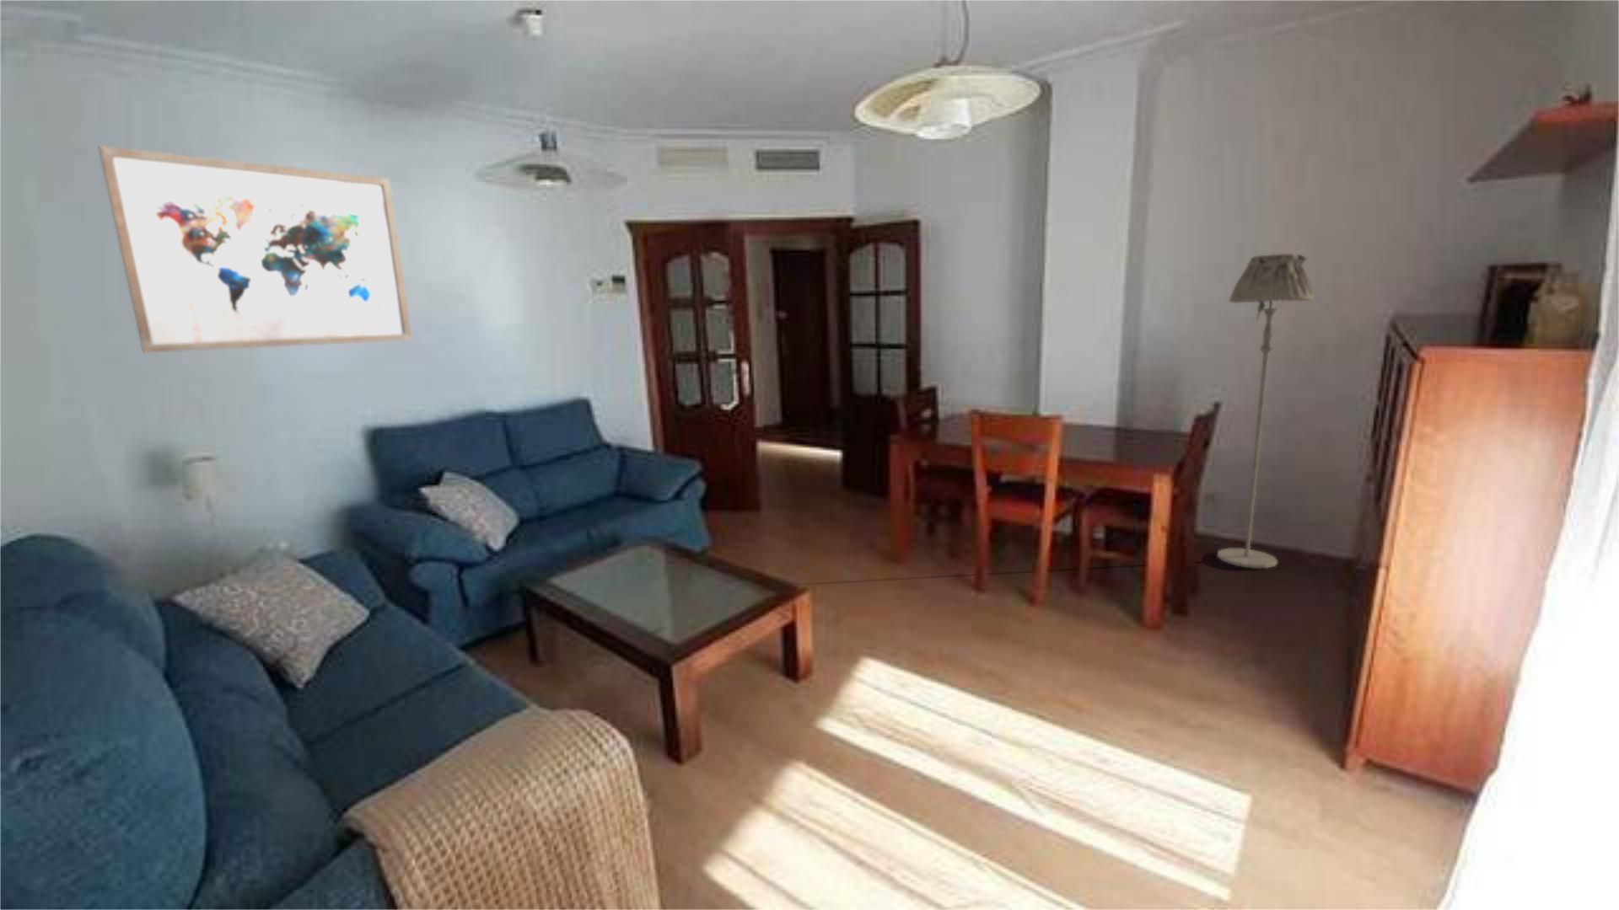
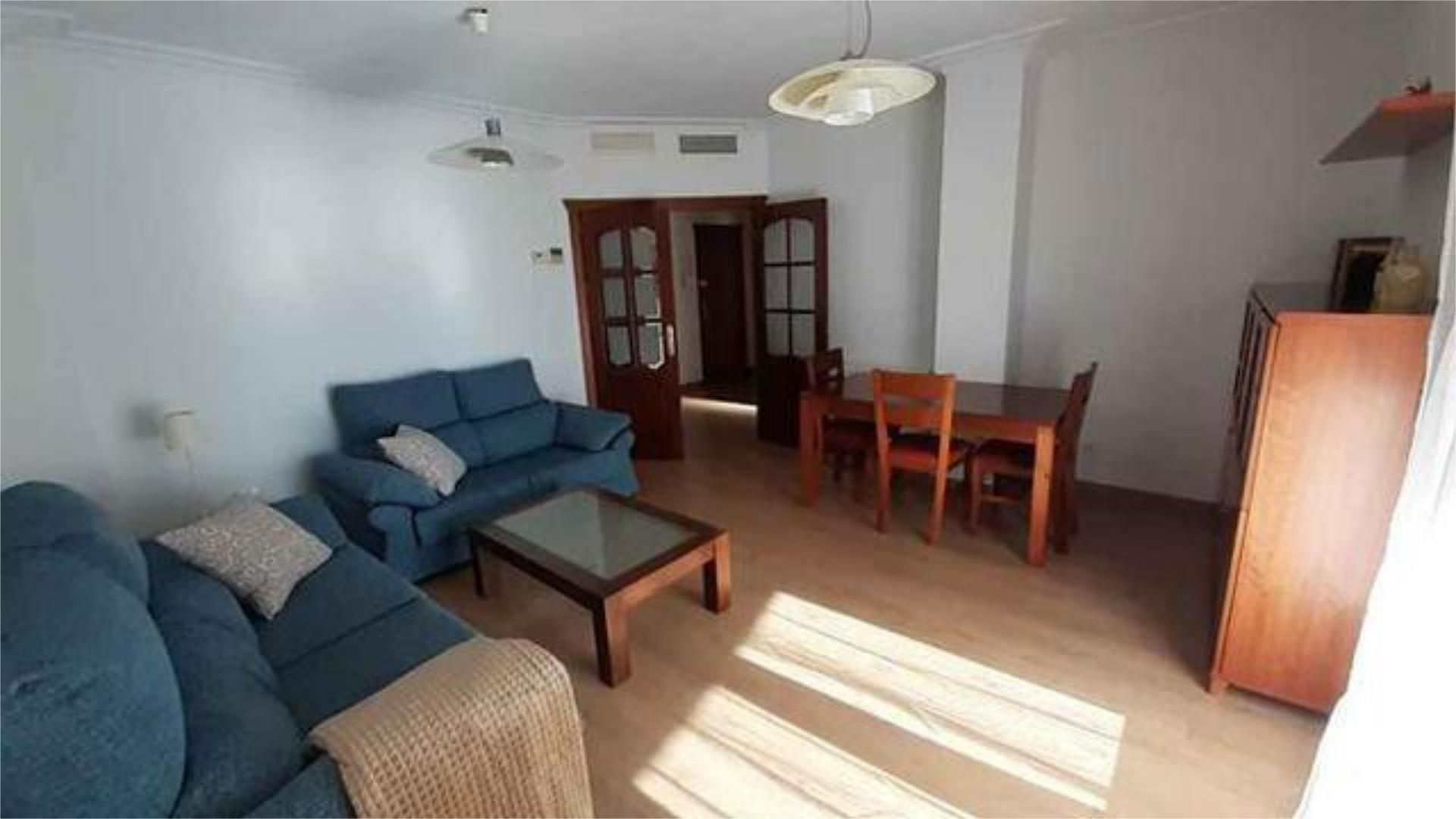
- wall art (277, 257)
- floor lamp (1259, 413)
